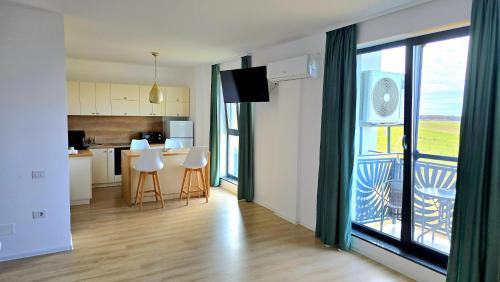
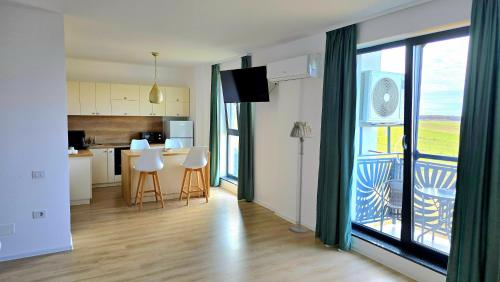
+ floor lamp (301, 176)
